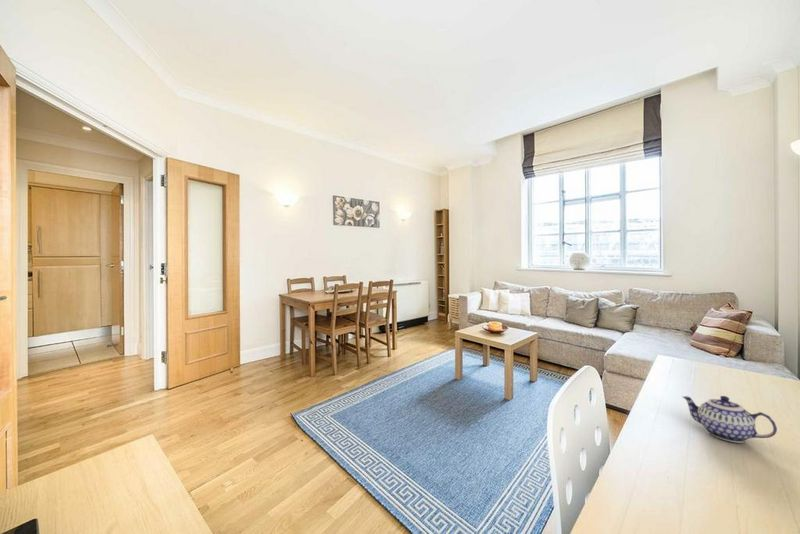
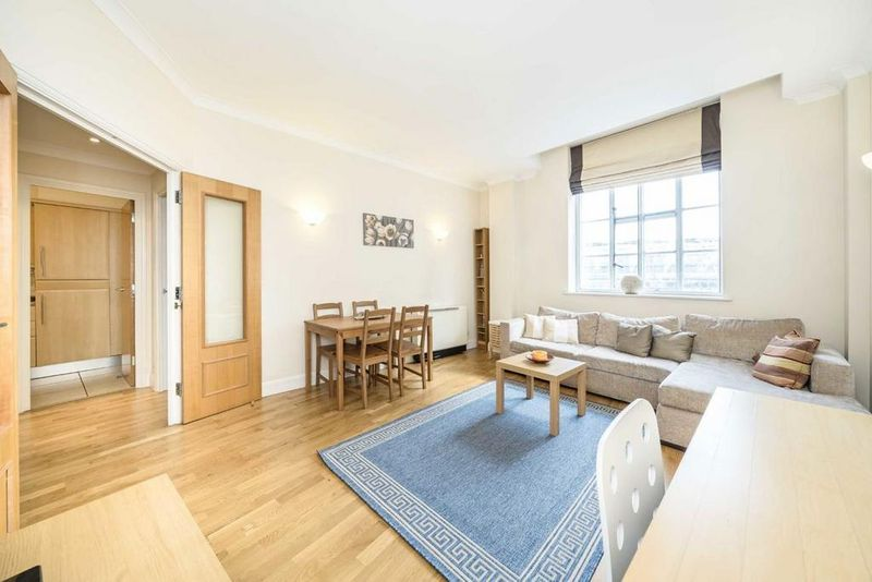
- teapot (725, 416)
